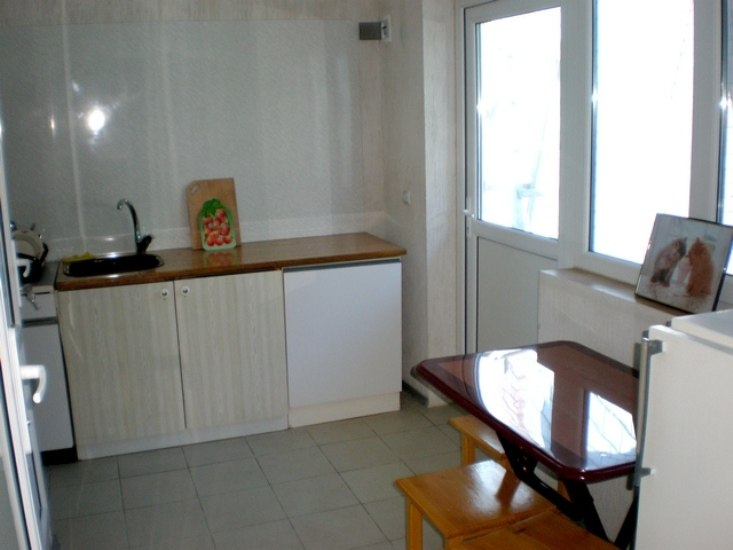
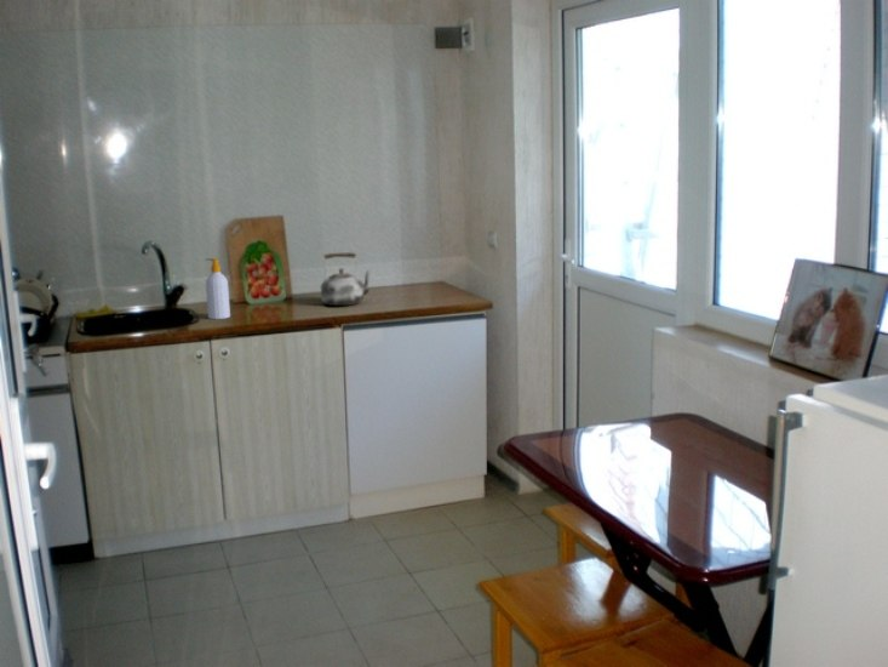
+ kettle (346, 278)
+ soap bottle (216, 287)
